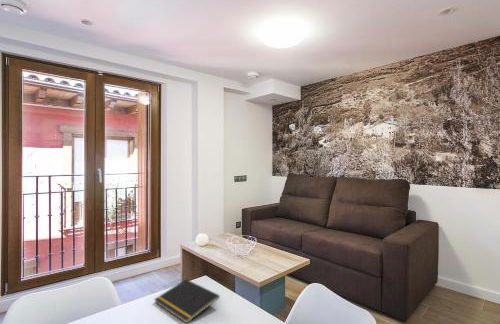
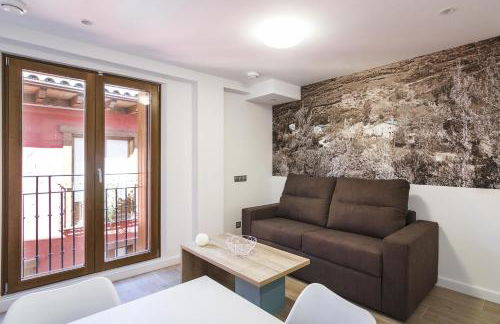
- notepad (186, 298)
